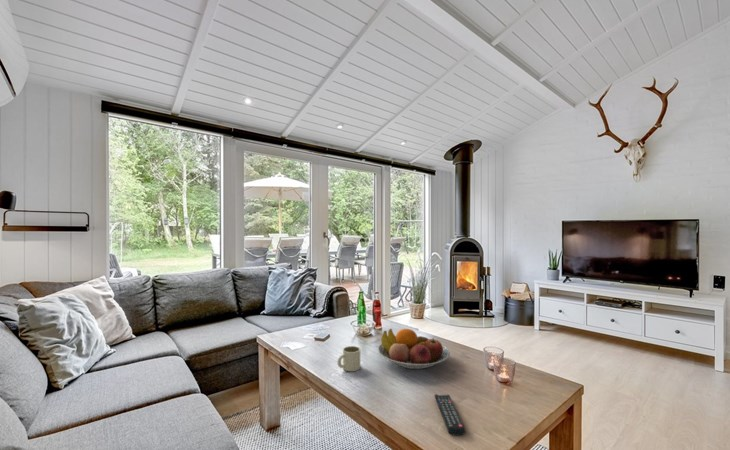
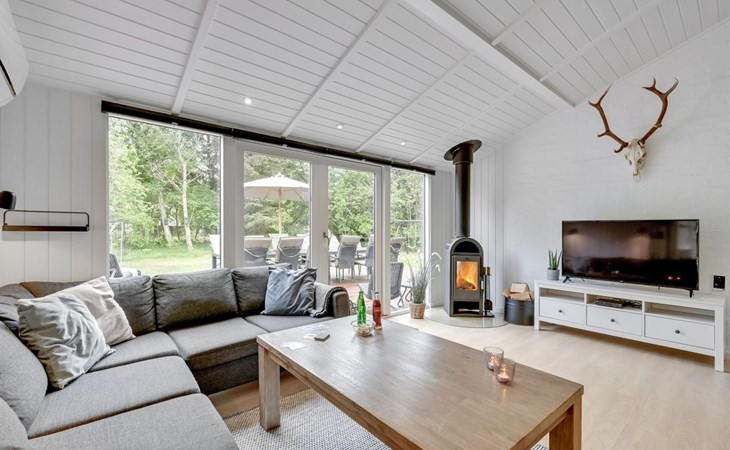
- remote control (448, 412)
- mug (348, 359)
- fruit bowl (413, 346)
